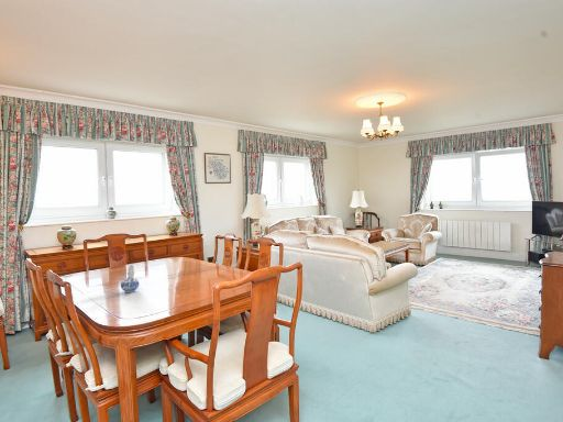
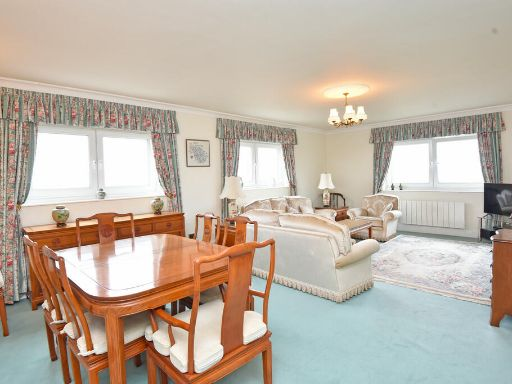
- ceramic pitcher (130, 277)
